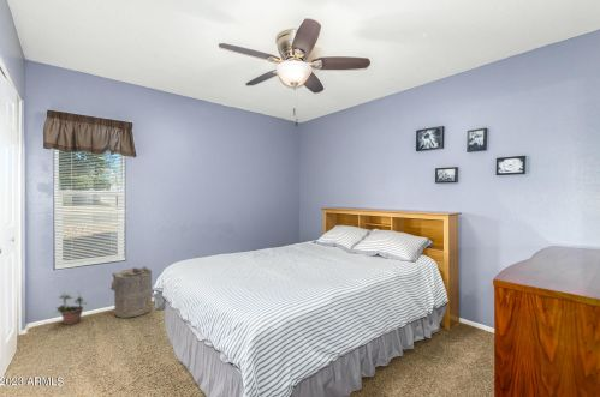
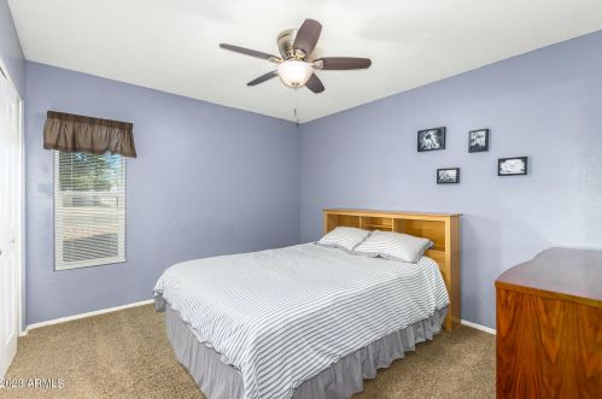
- laundry hamper (131, 289)
- potted plant (71, 306)
